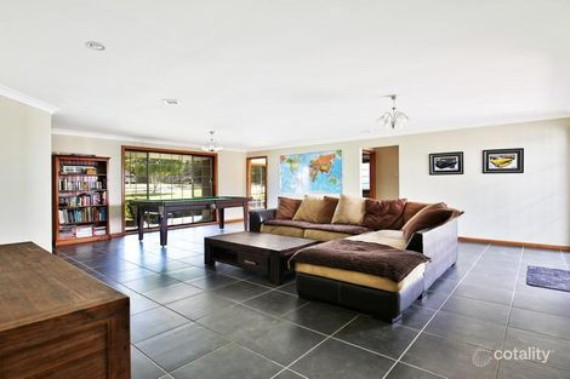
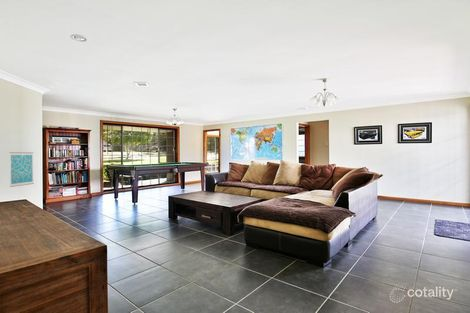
+ wall art (22, 168)
